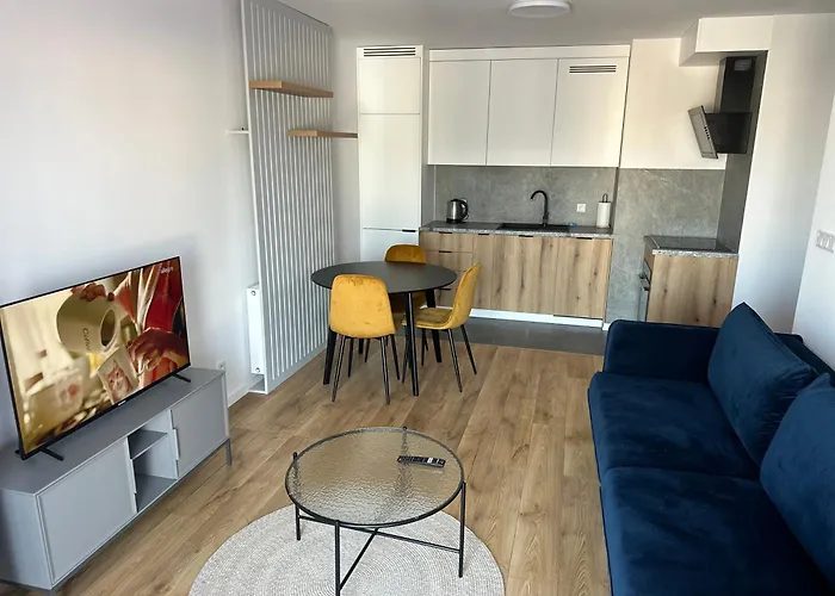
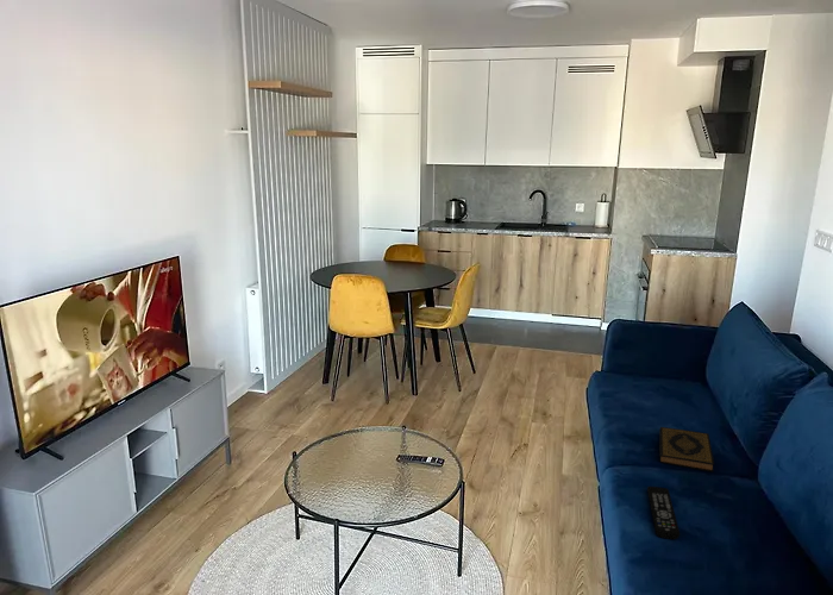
+ remote control (662, 511)
+ hardback book (684, 447)
